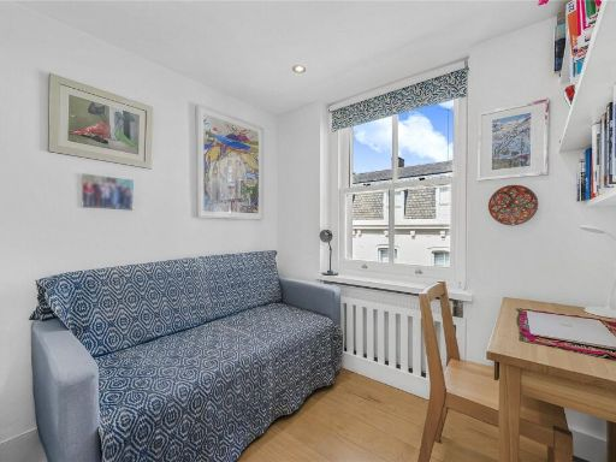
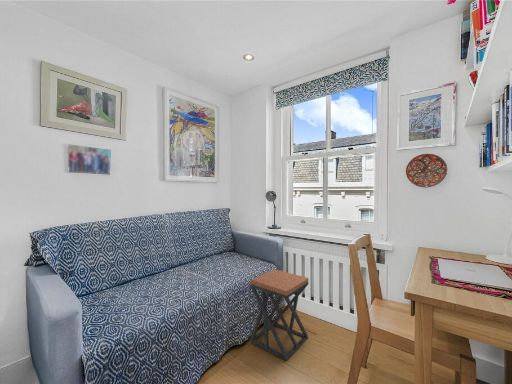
+ stool (279, 309)
